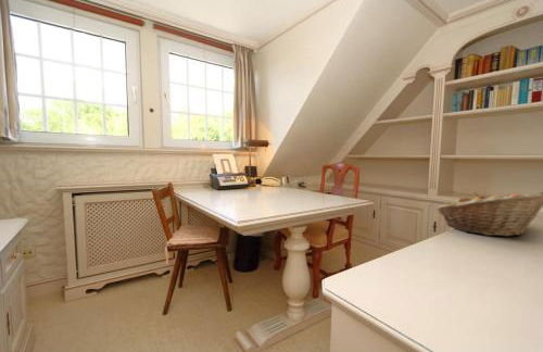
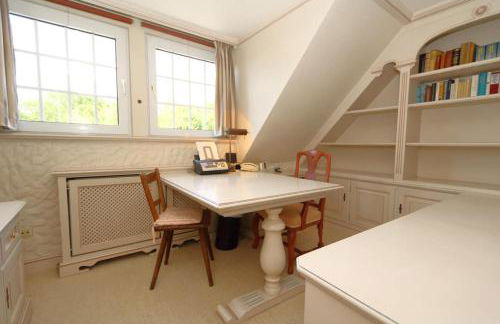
- fruit basket (489, 209)
